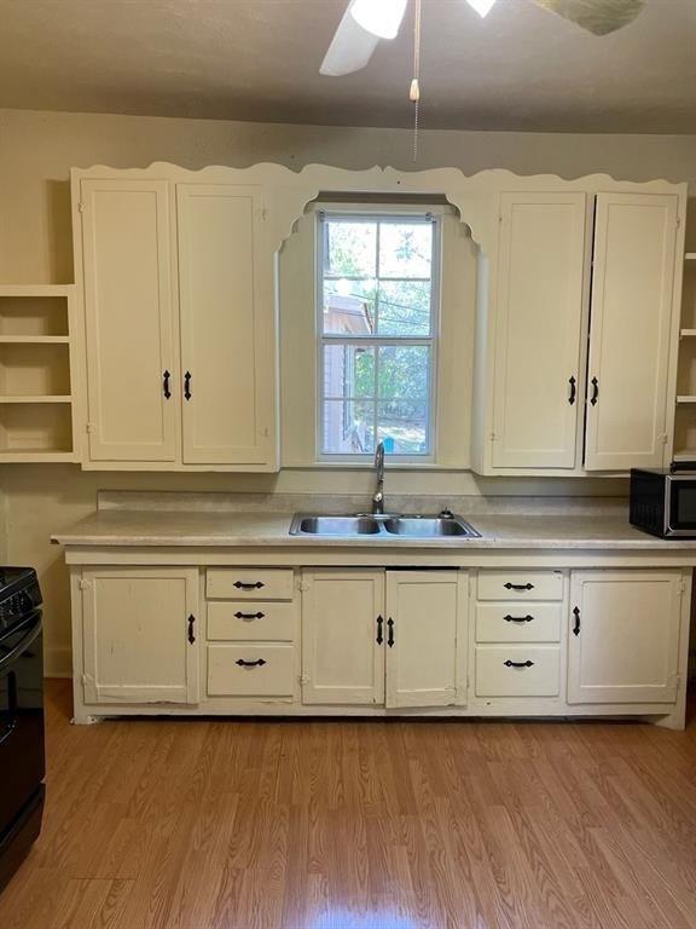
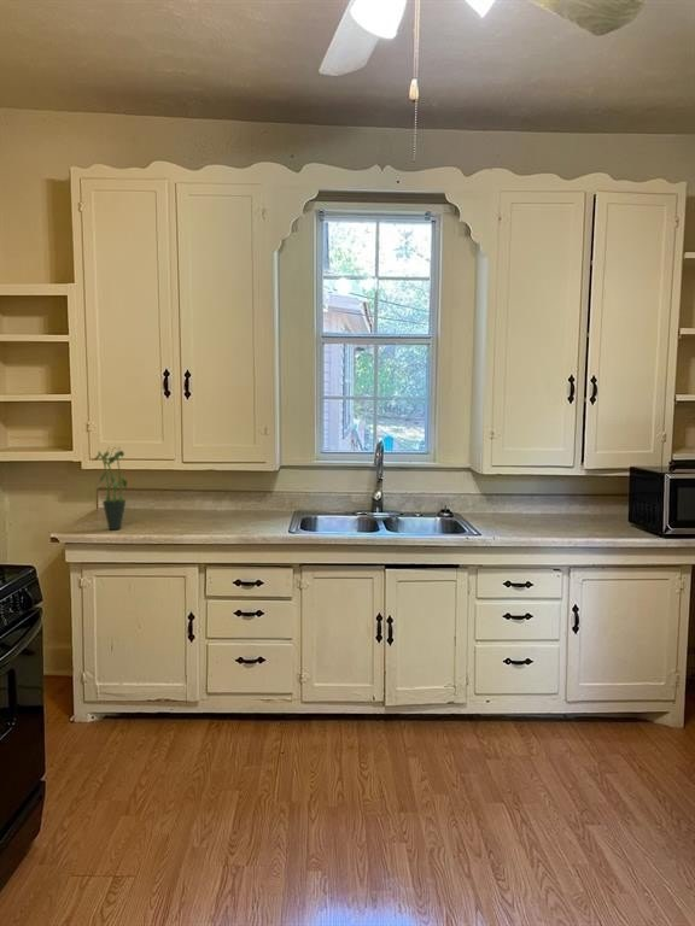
+ potted plant (110, 487)
